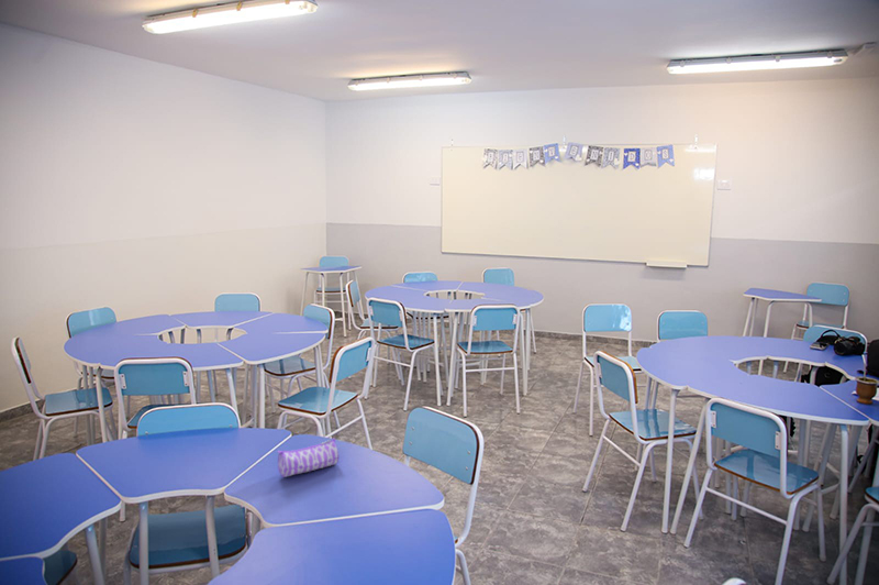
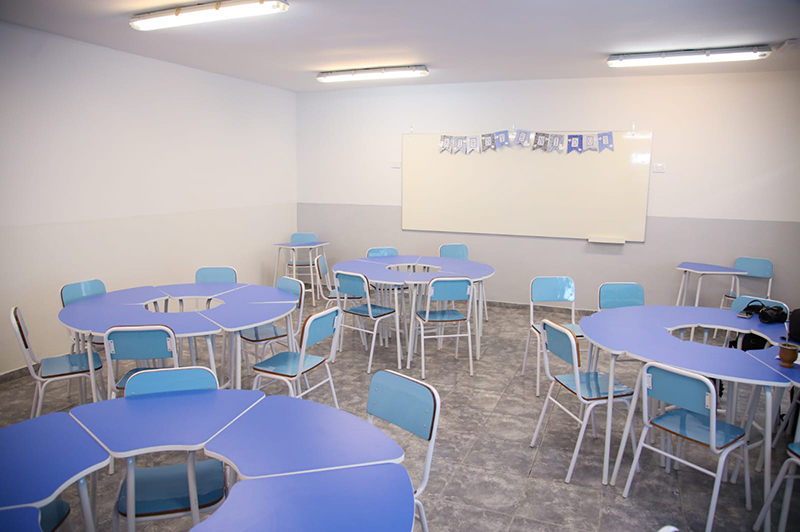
- pencil case (309, 456)
